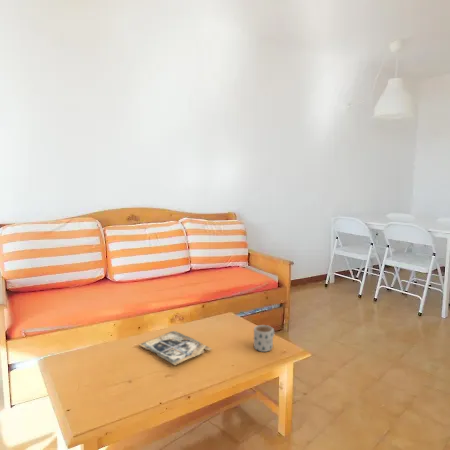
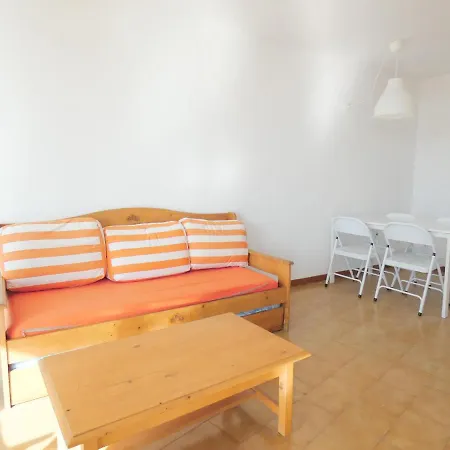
- mug (265, 337)
- magazine (175, 346)
